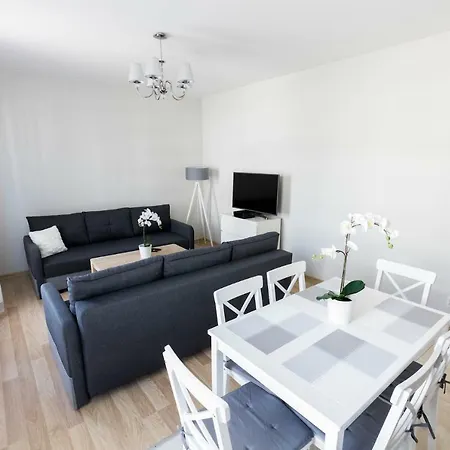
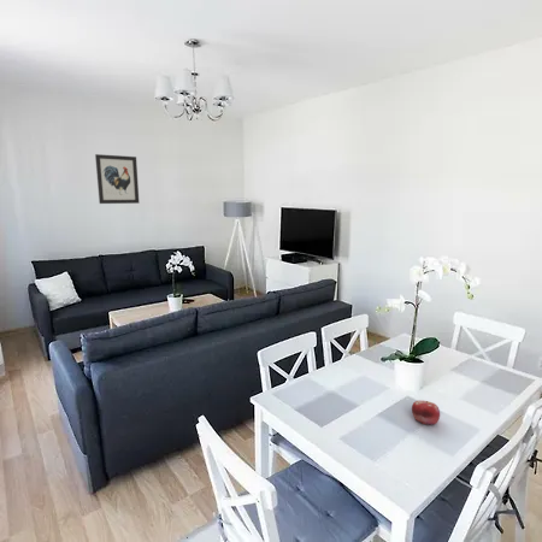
+ wall art (118, 179)
+ fruit (425, 411)
